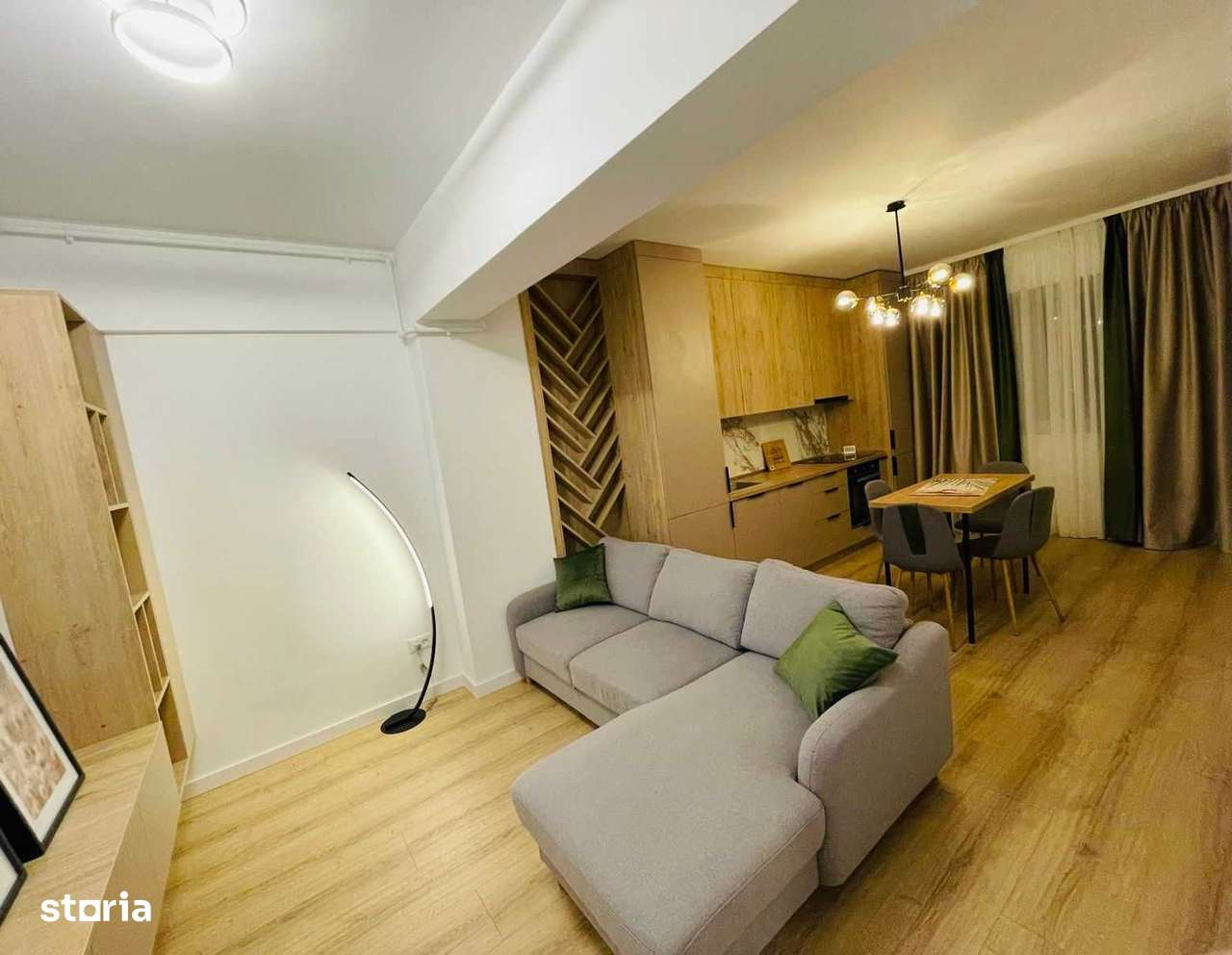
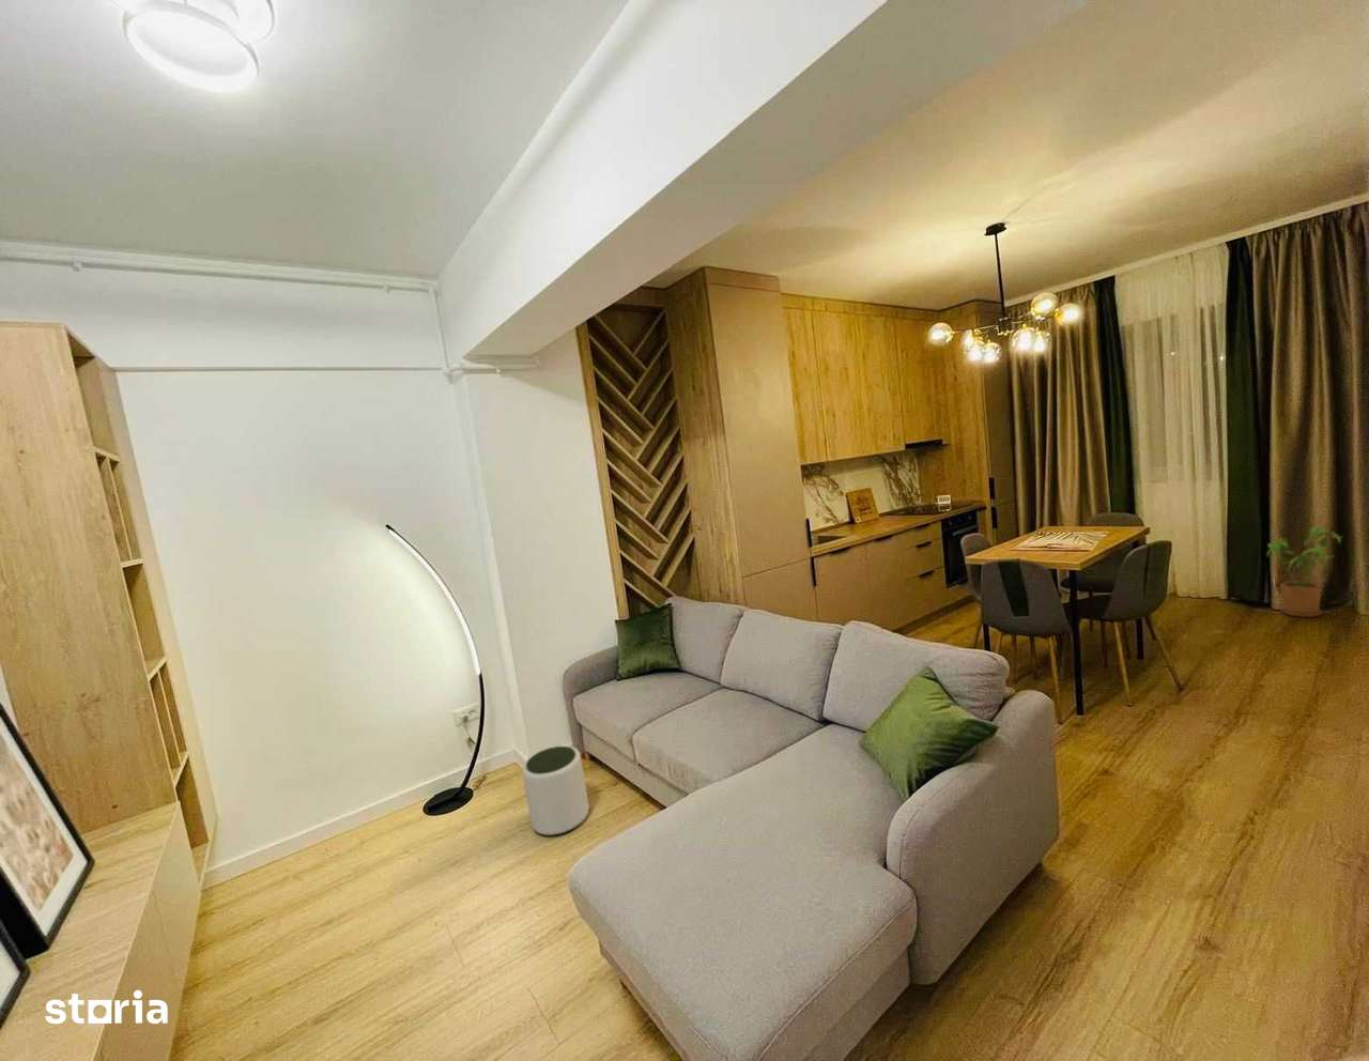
+ plant pot (556, 789)
+ house plant (1303, 571)
